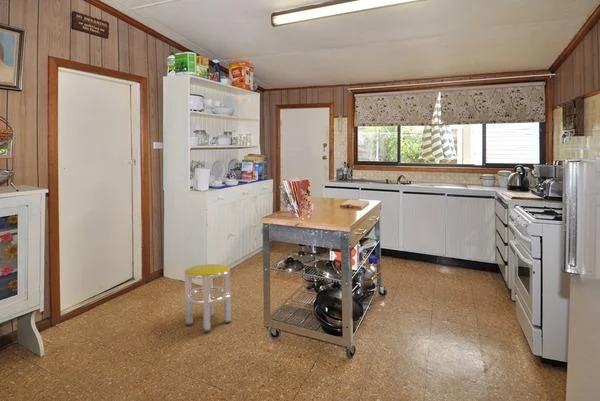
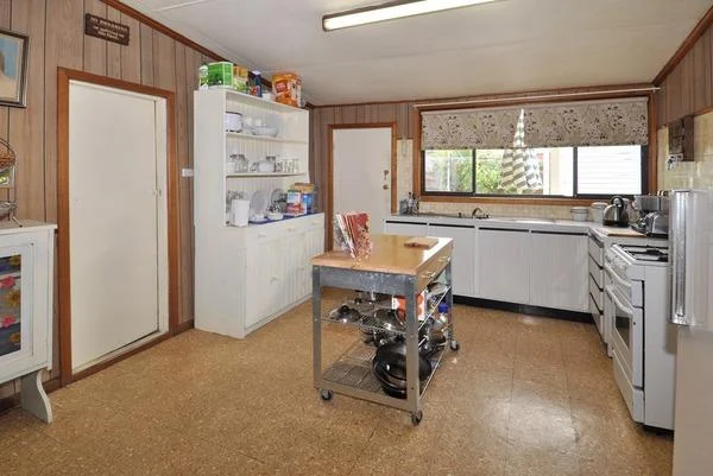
- stool (208, 294)
